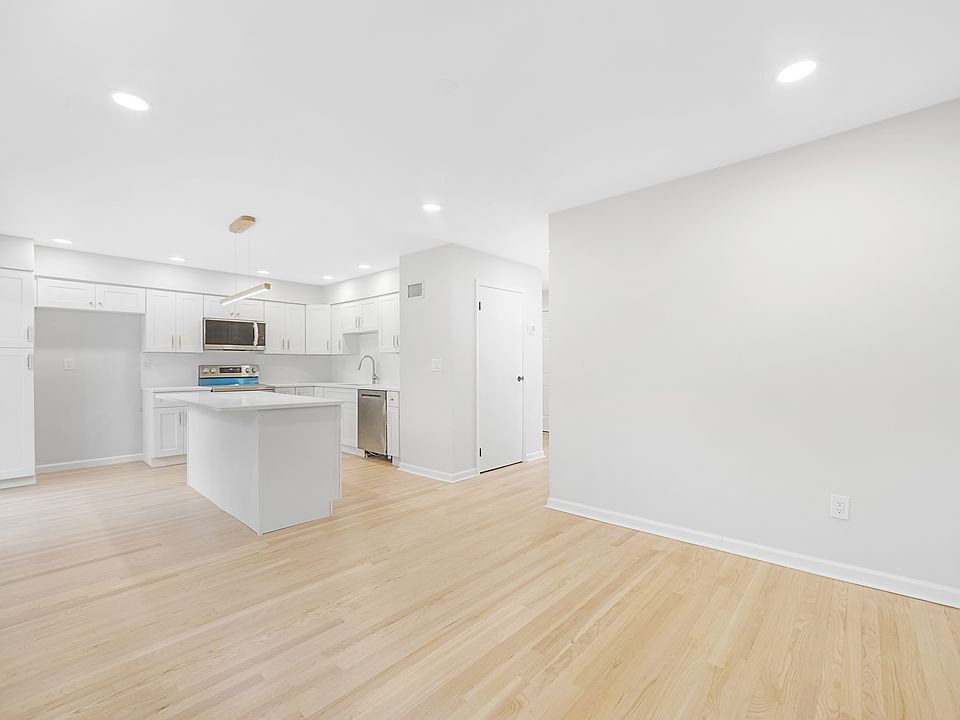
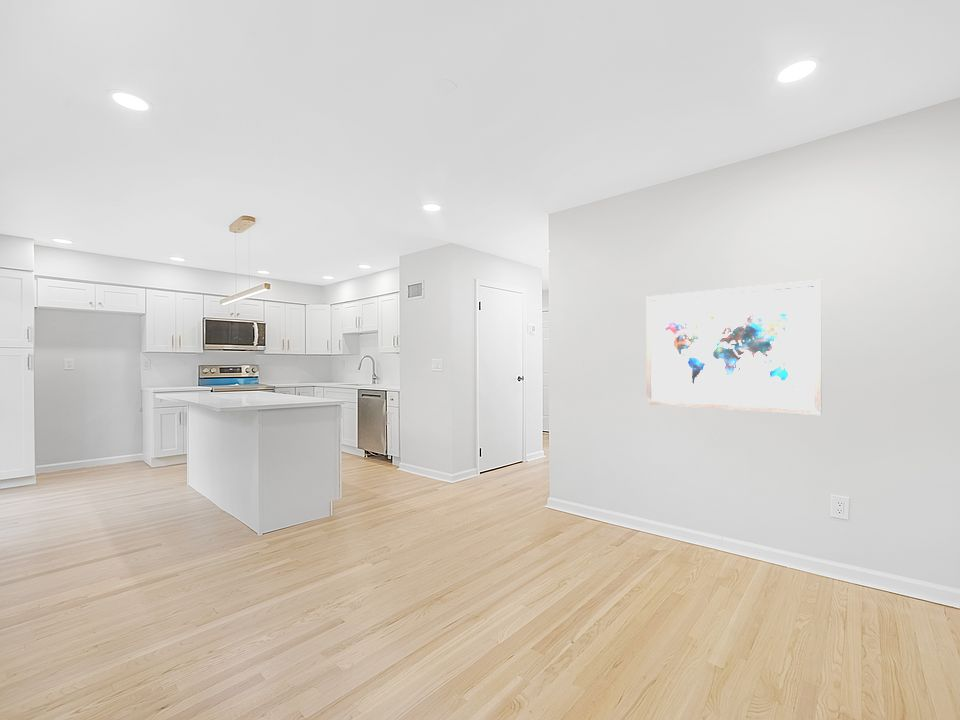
+ wall art (723, 349)
